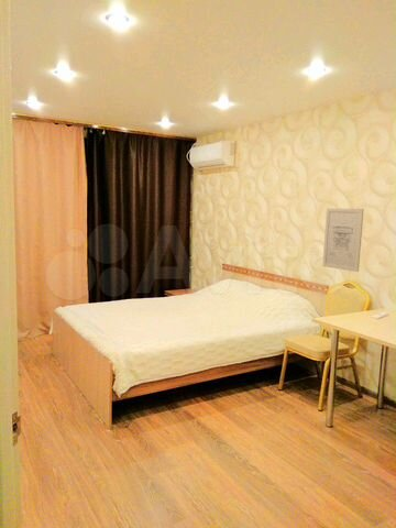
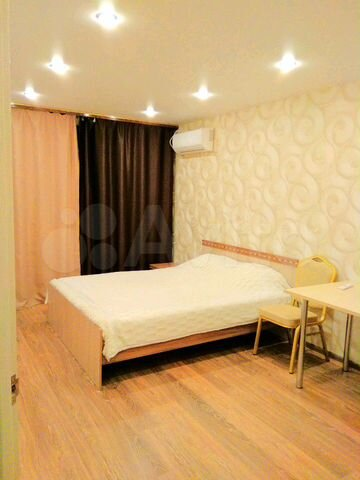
- wall art (342, 239)
